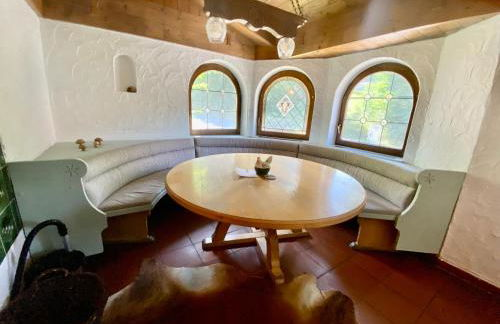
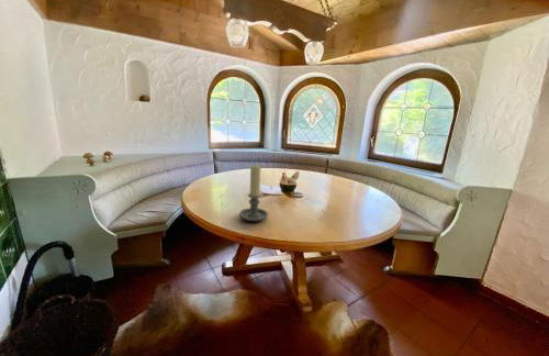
+ candle holder (255, 191)
